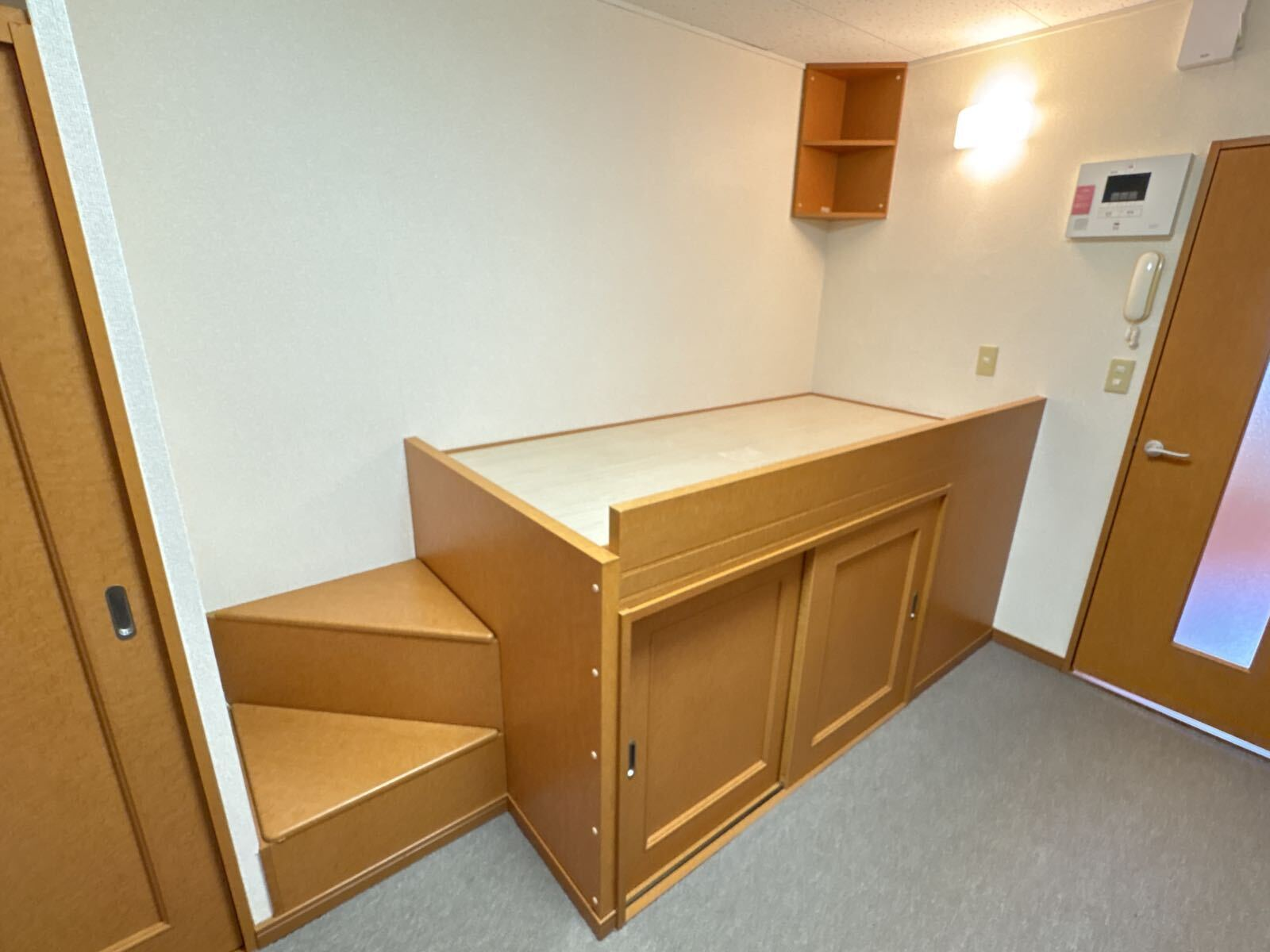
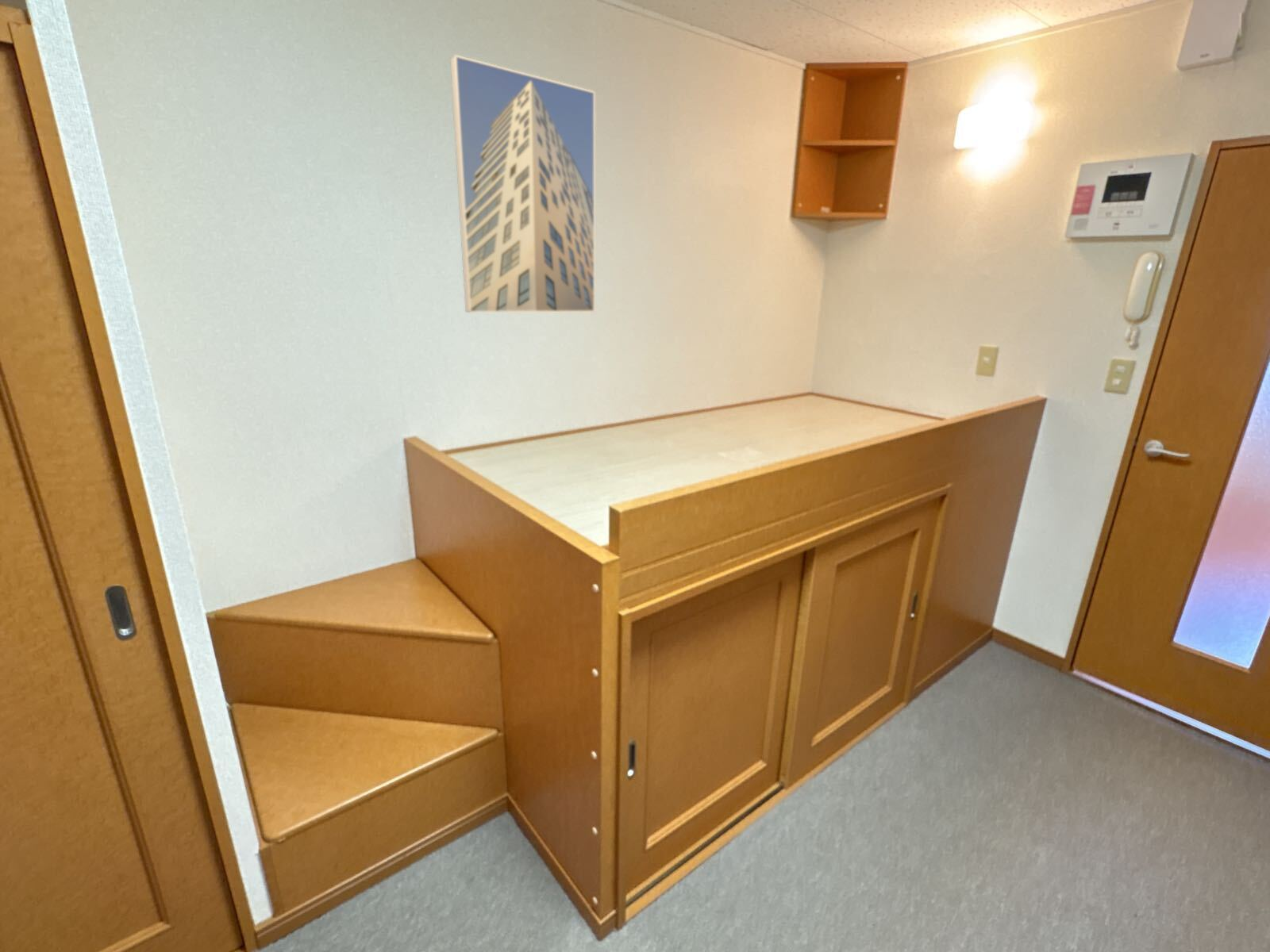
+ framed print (531, 200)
